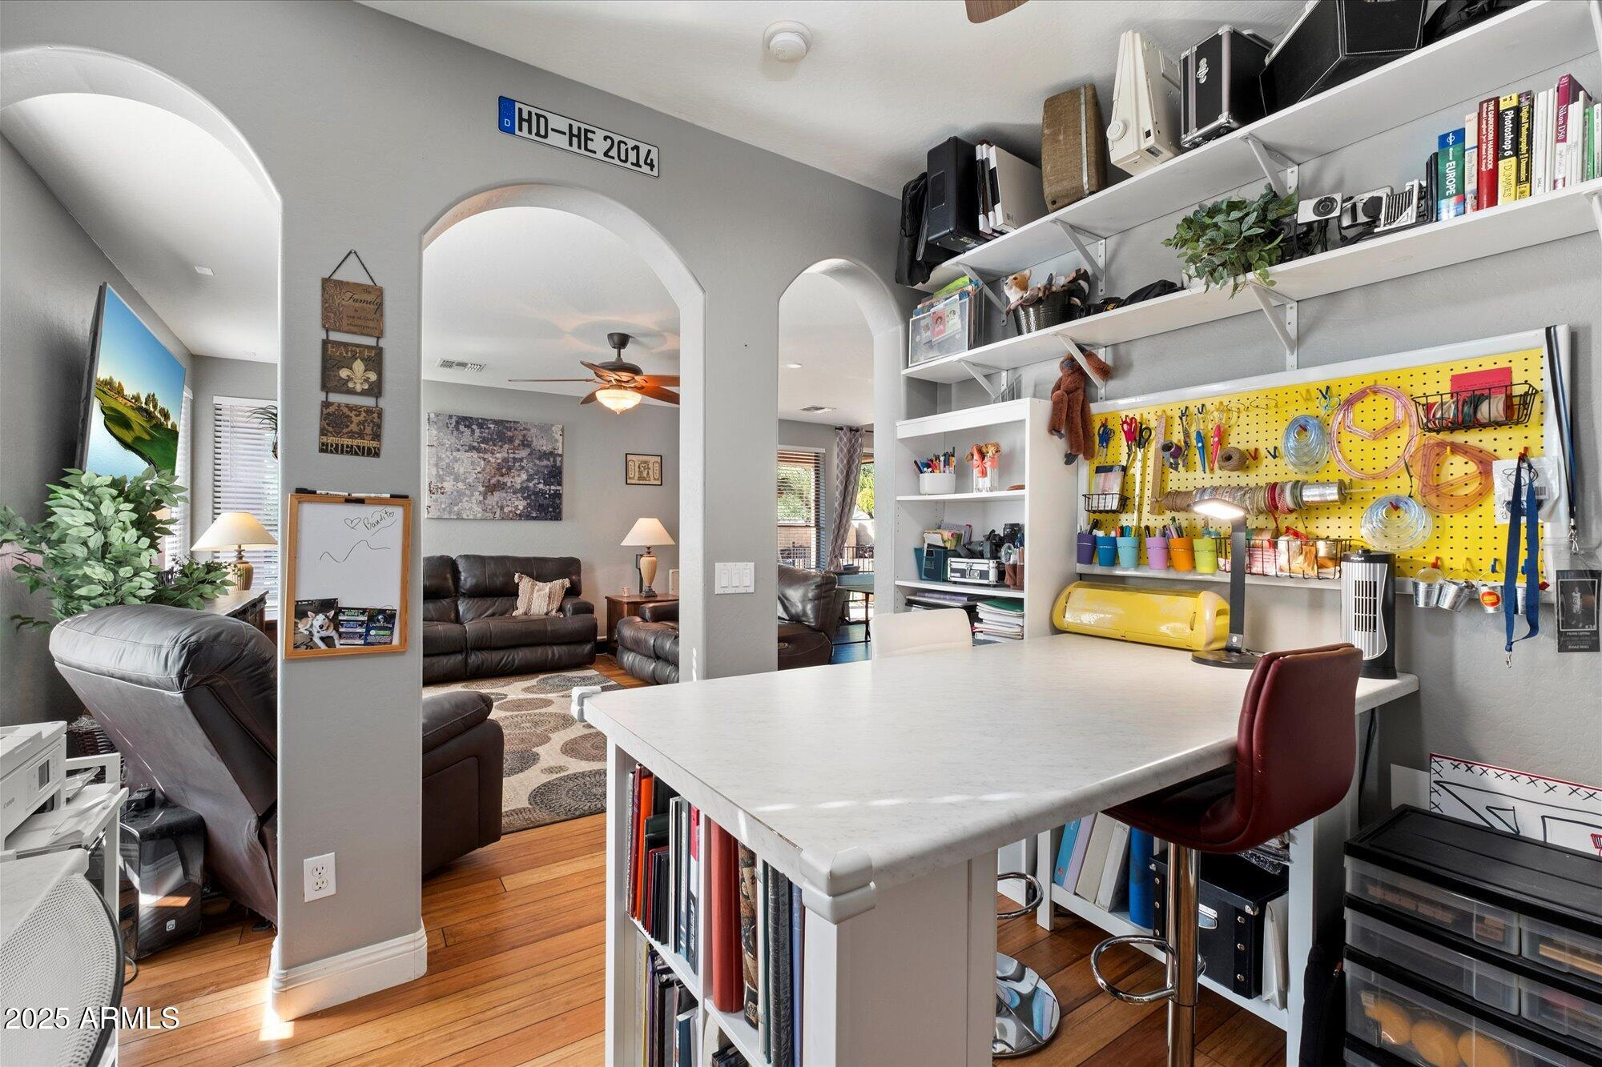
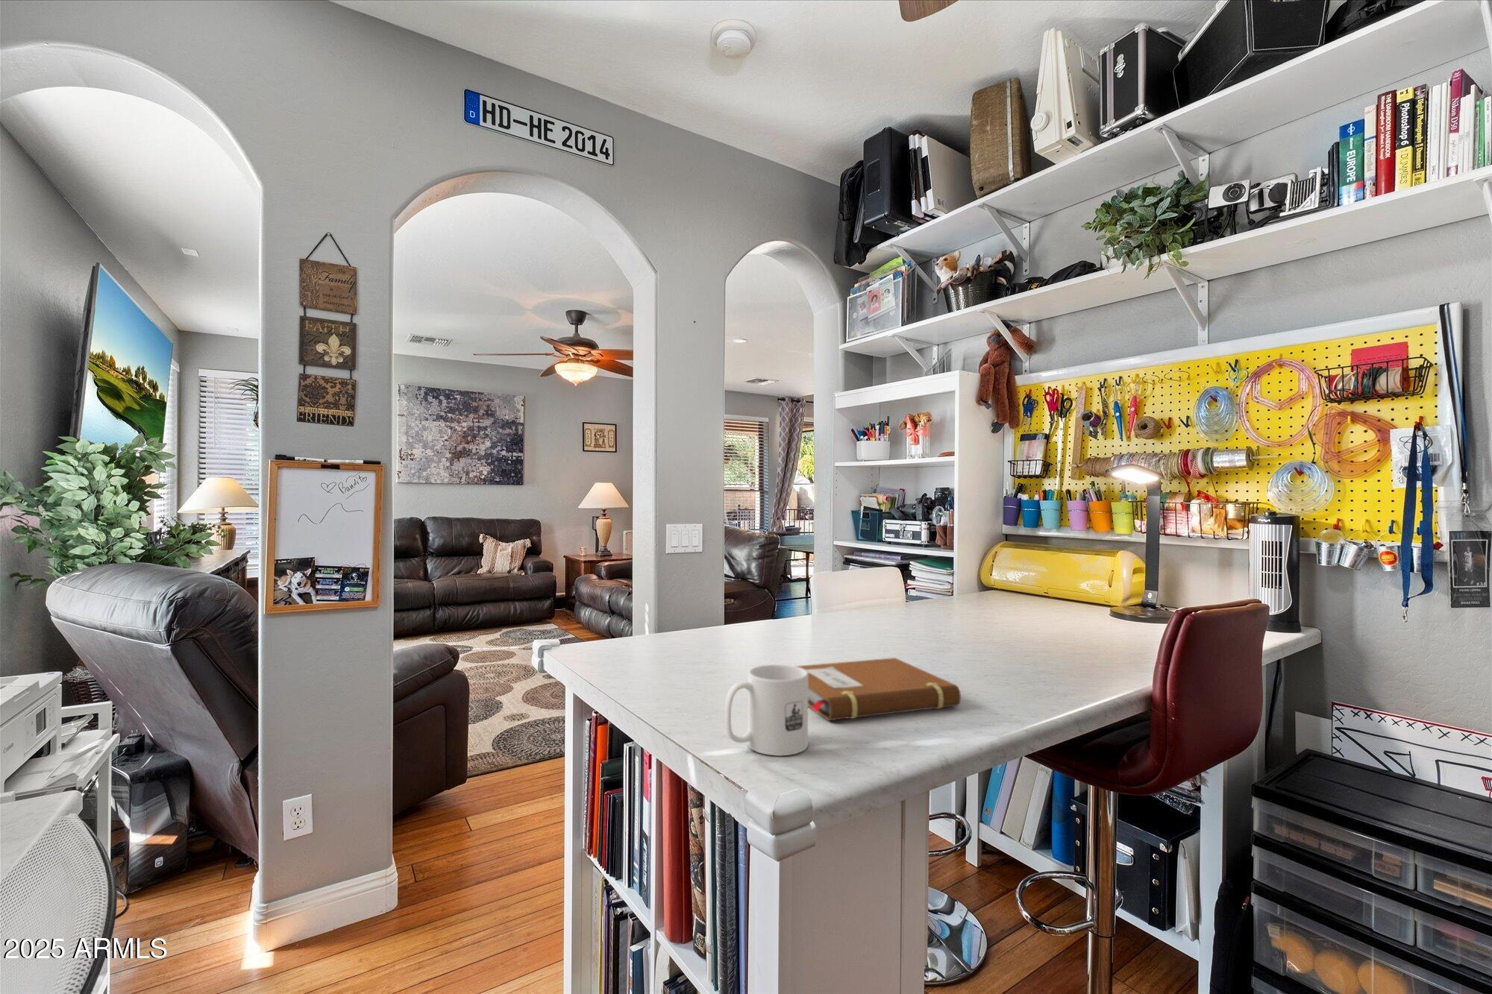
+ notebook (863, 687)
+ mug (765, 709)
